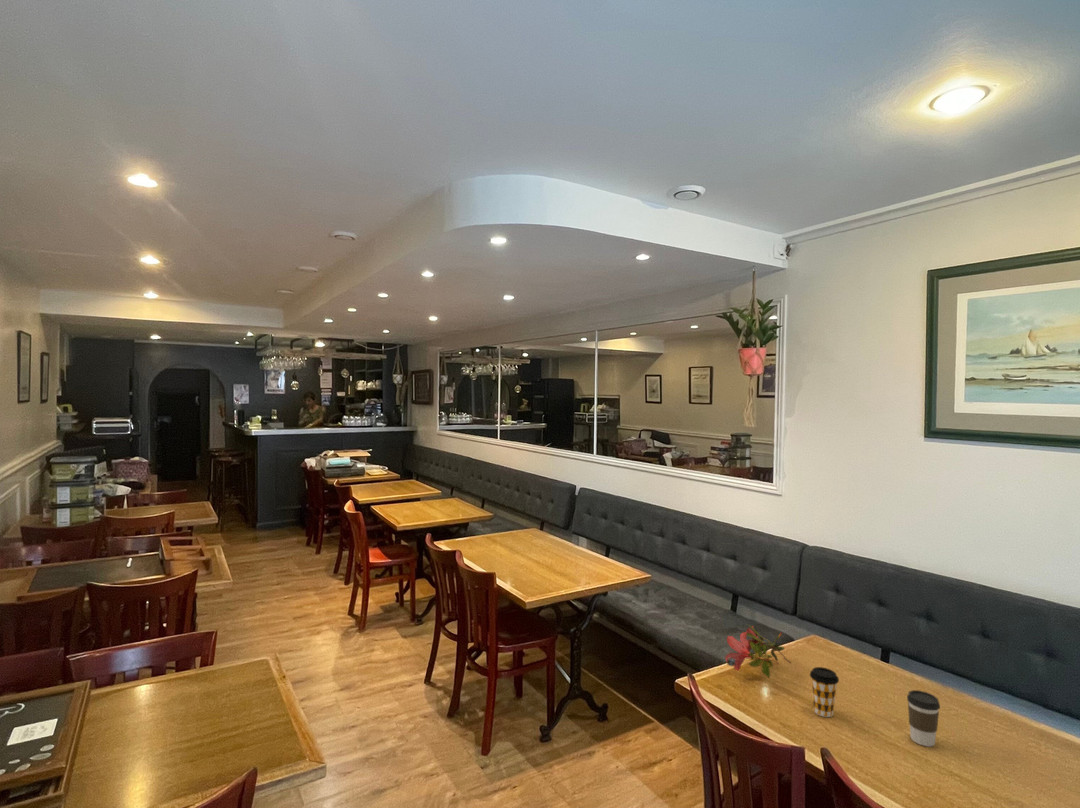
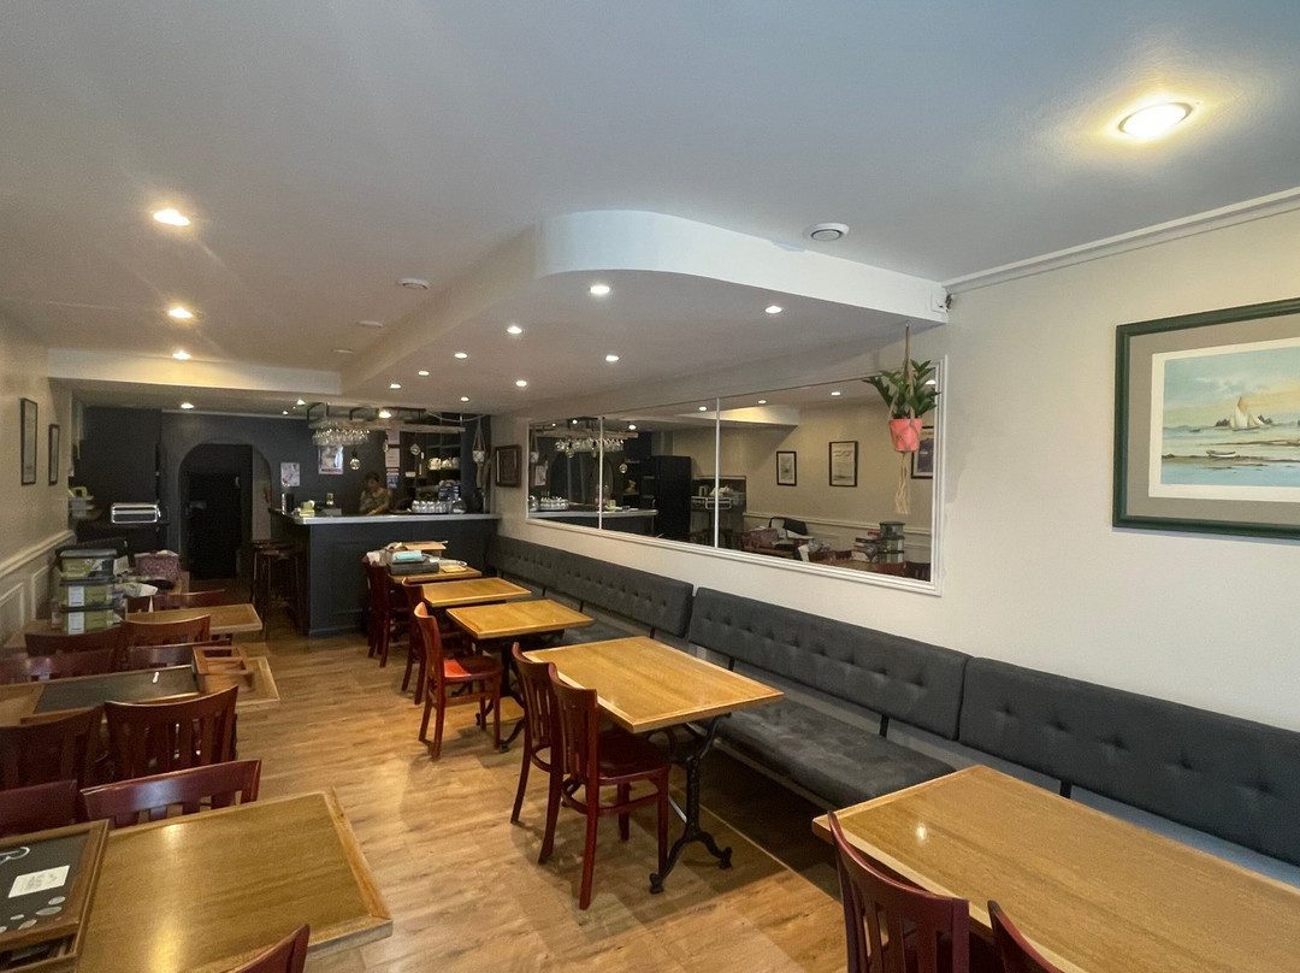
- flower (756, 656)
- coffee cup (823, 692)
- coffee cup (922, 718)
